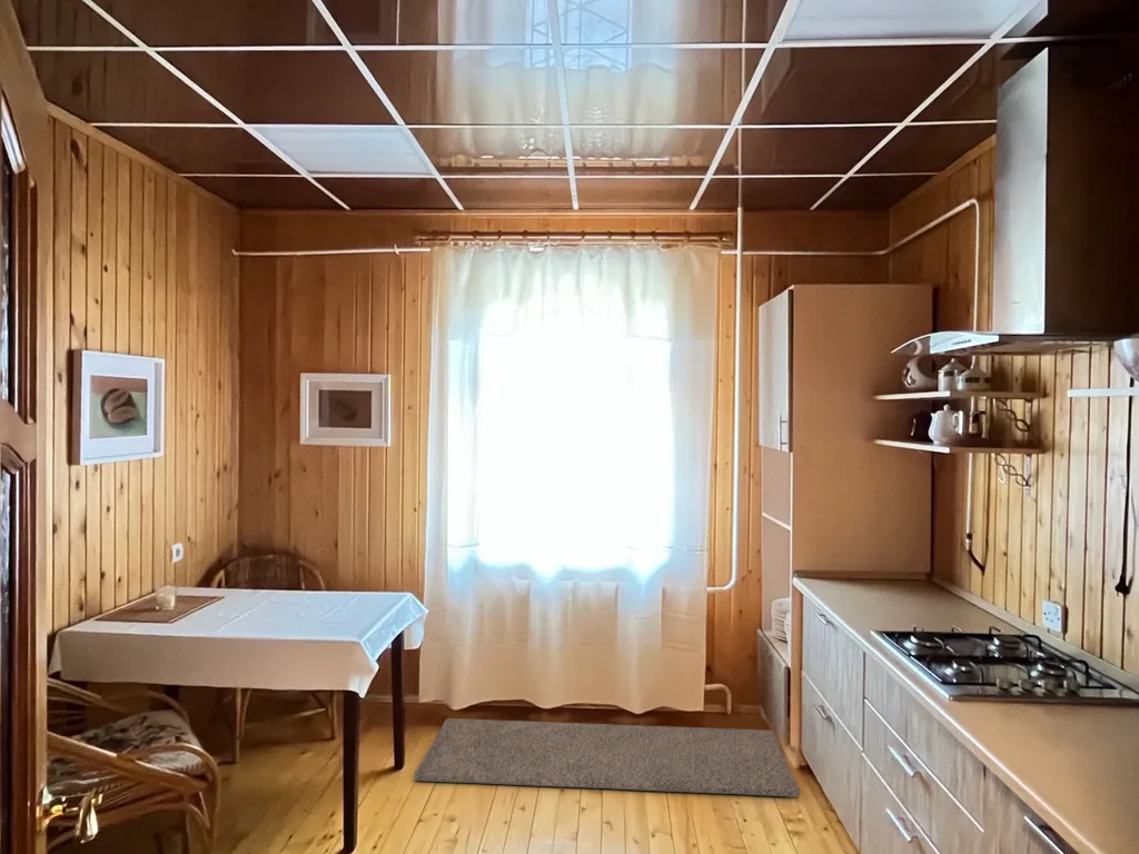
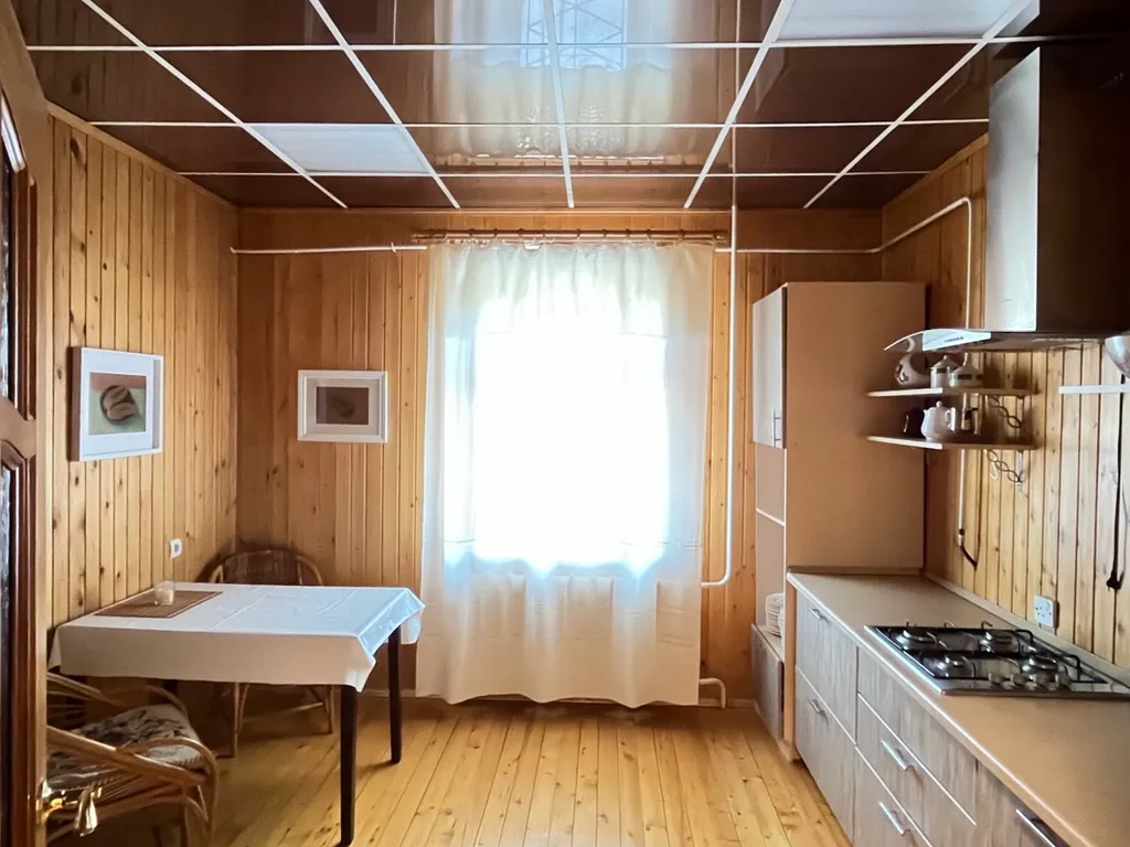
- rug (605, 753)
